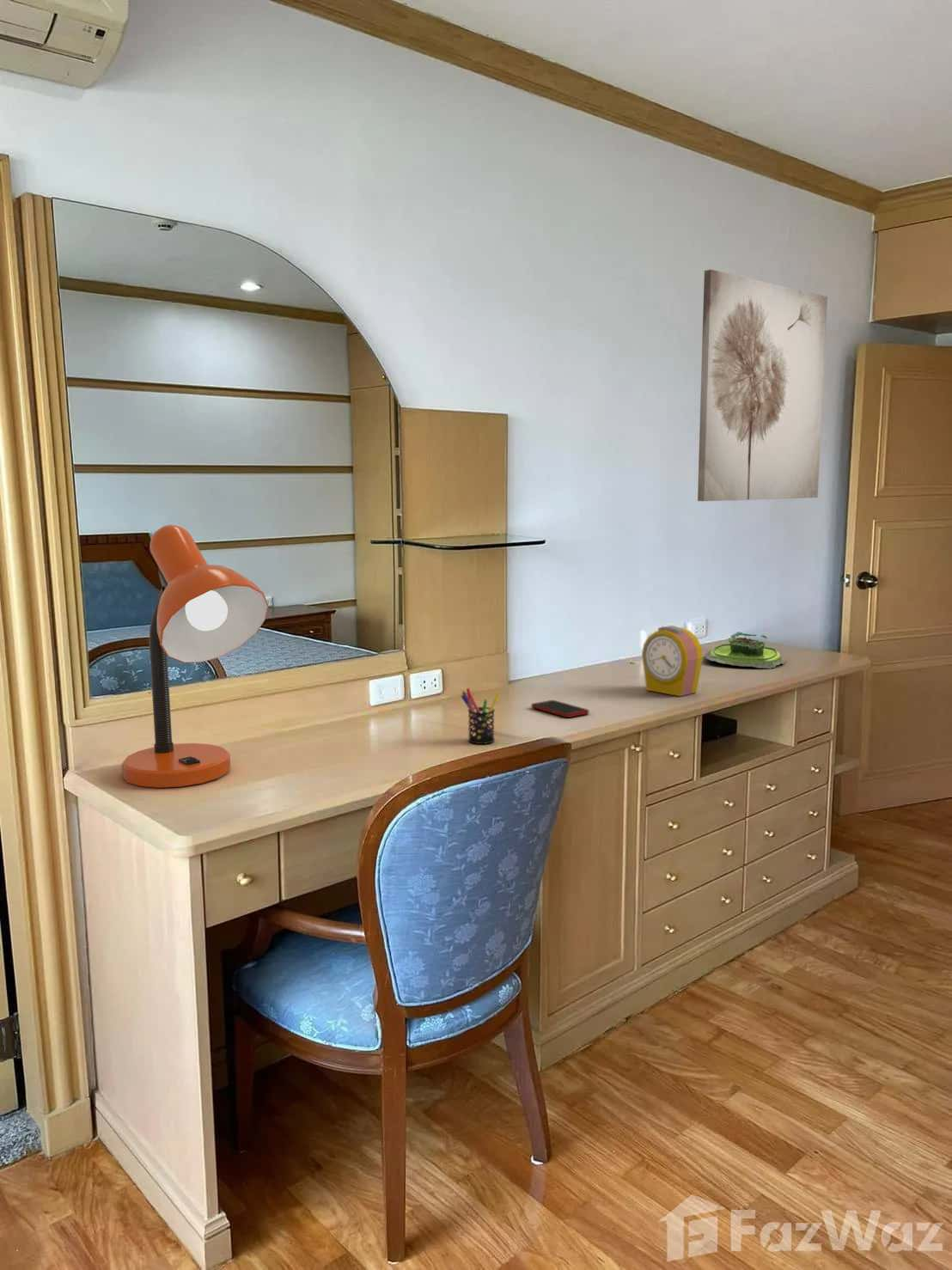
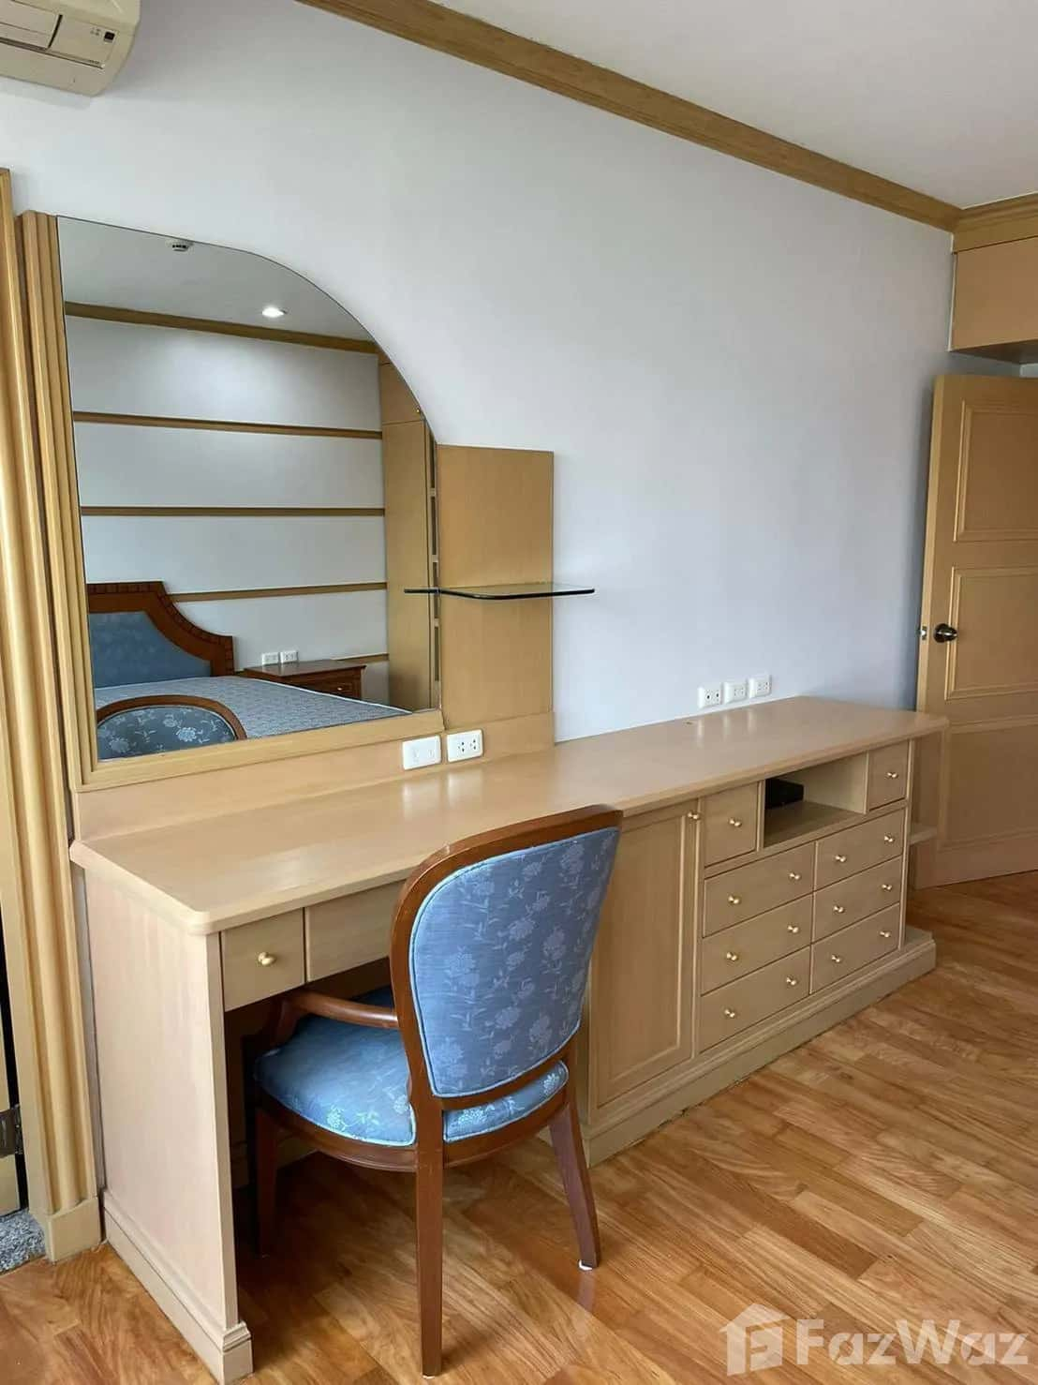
- cell phone (559, 708)
- pen holder (480, 714)
- alarm clock (671, 658)
- desk lamp (188, 656)
- plant pot (745, 647)
- wall art (766, 394)
